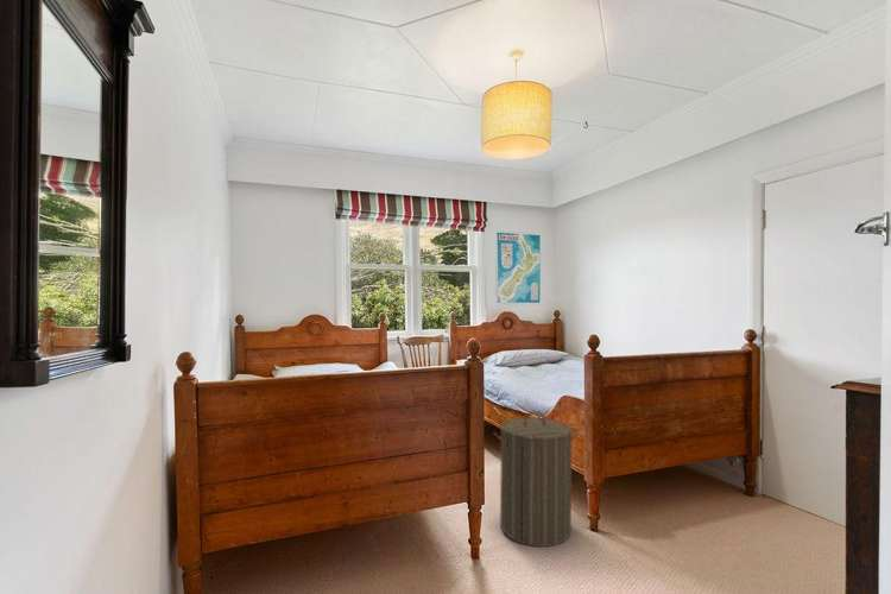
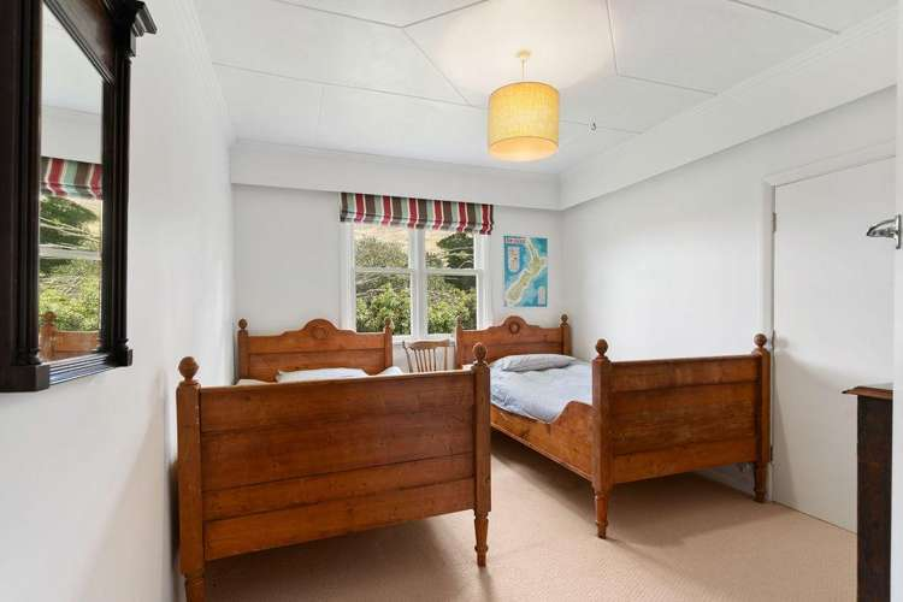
- laundry hamper (535, 469)
